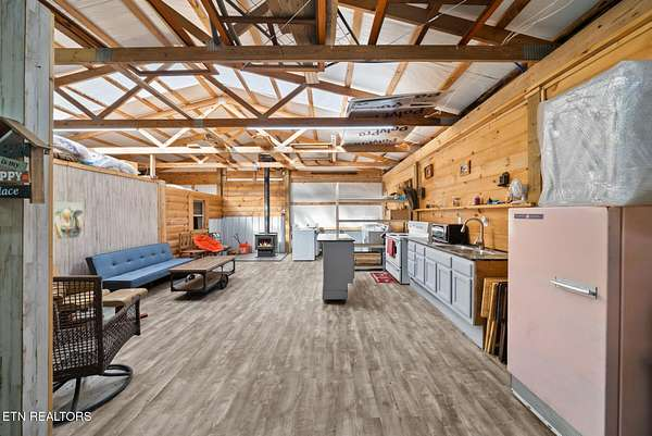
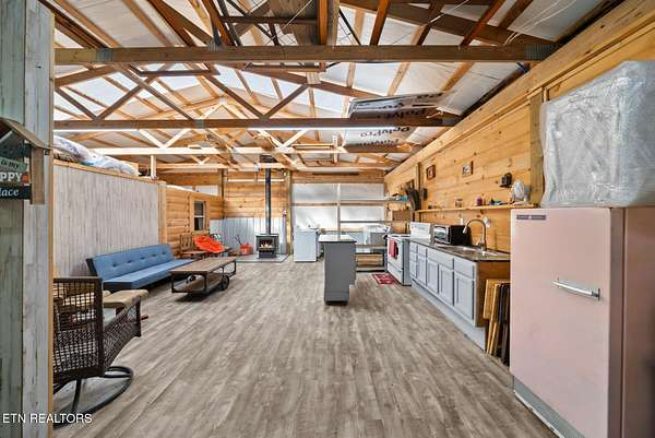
- wall art (65, 220)
